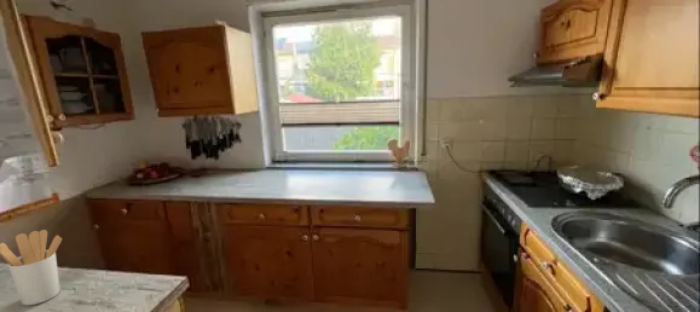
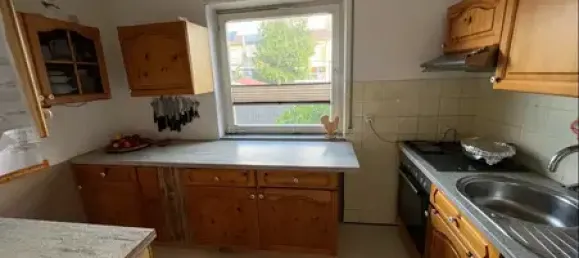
- utensil holder (35, 264)
